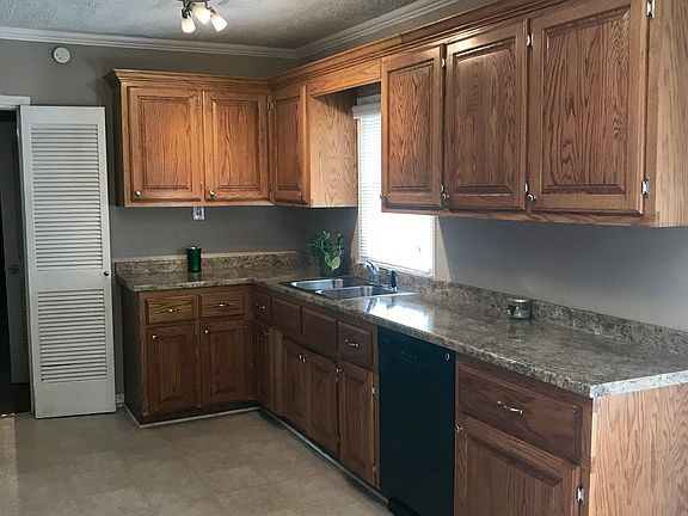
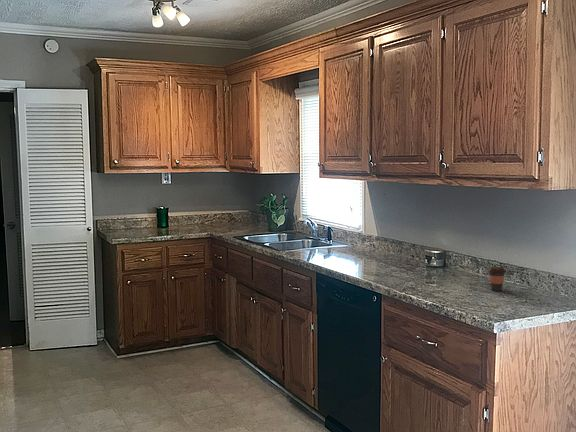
+ coffee cup (496, 278)
